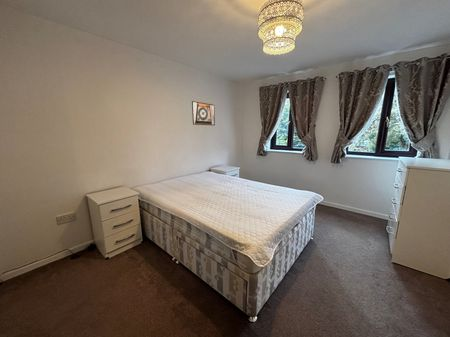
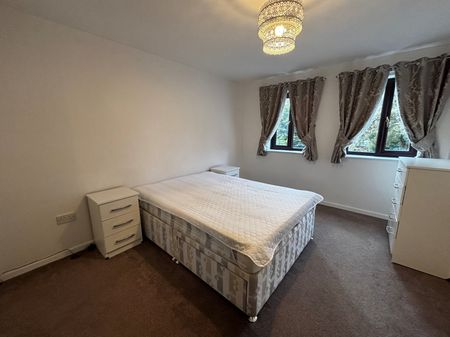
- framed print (204, 114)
